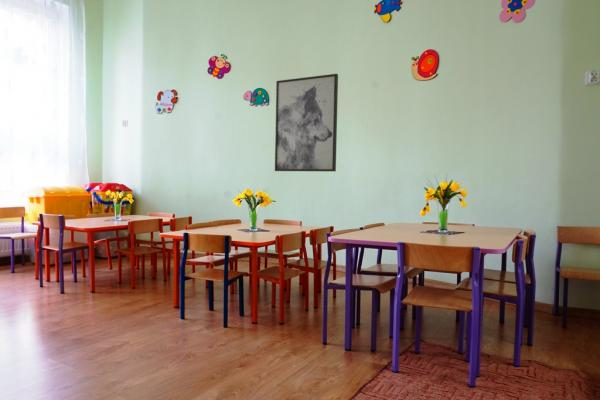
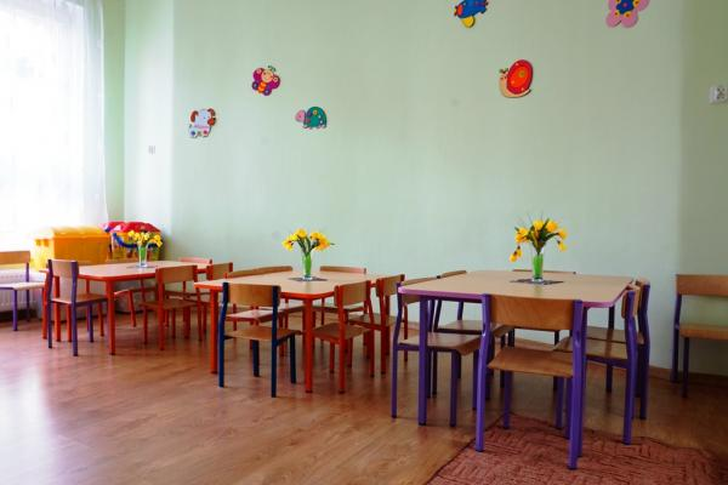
- wall art (305, 124)
